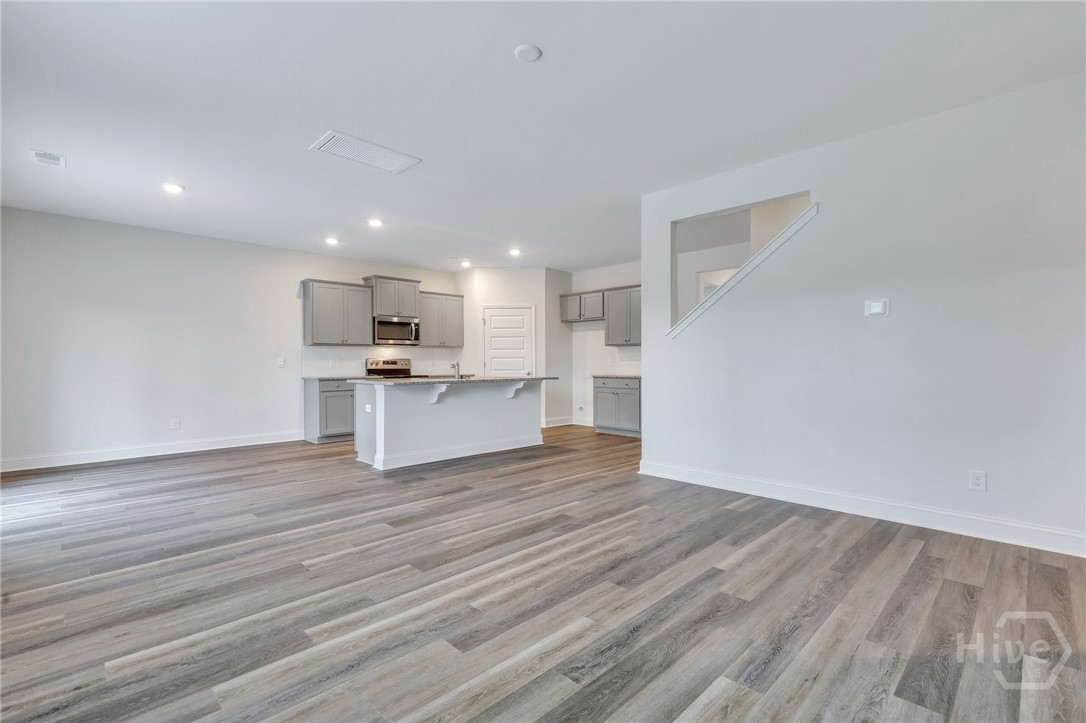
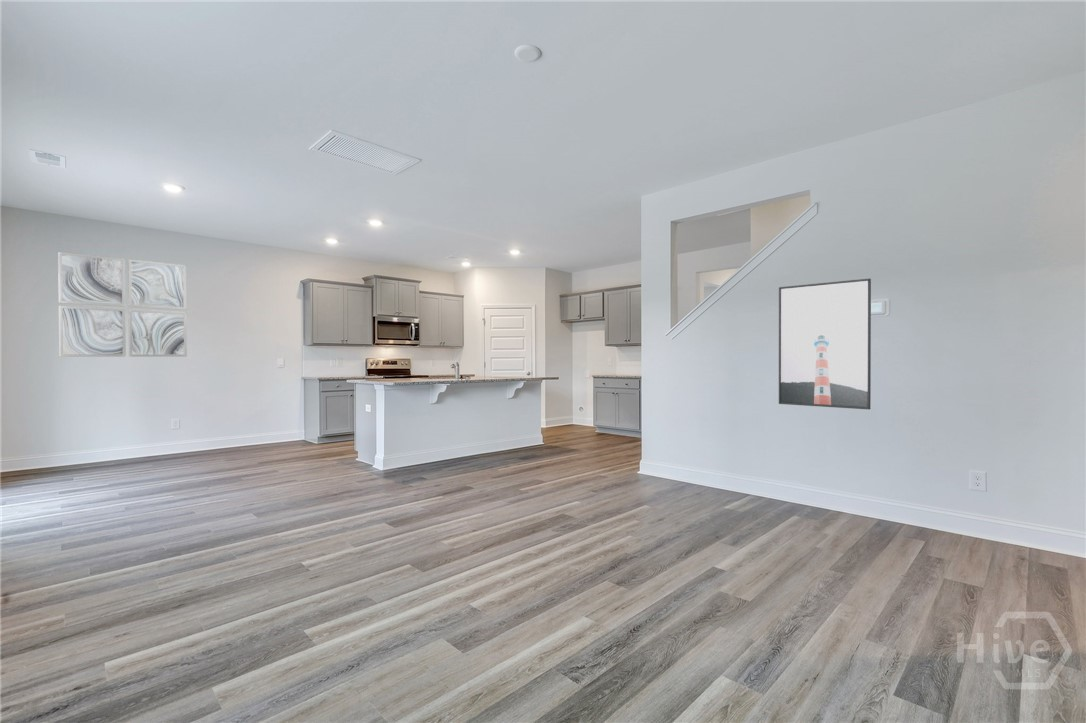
+ wall art (124, 306)
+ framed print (822, 344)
